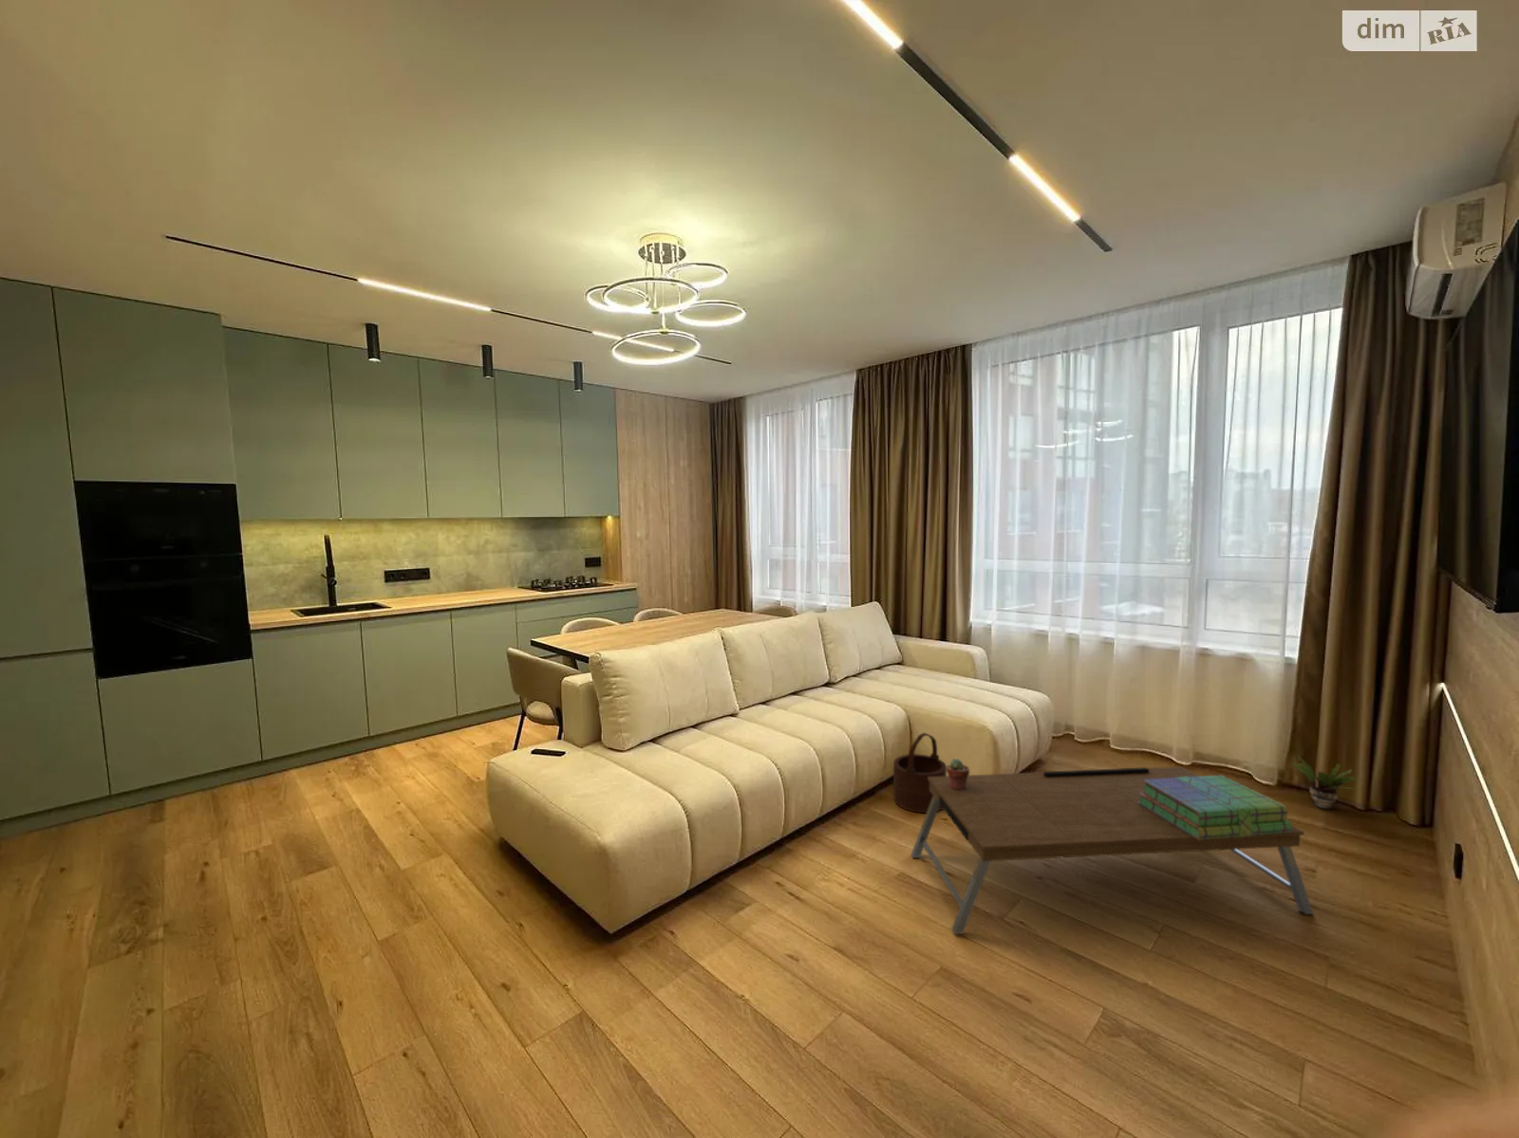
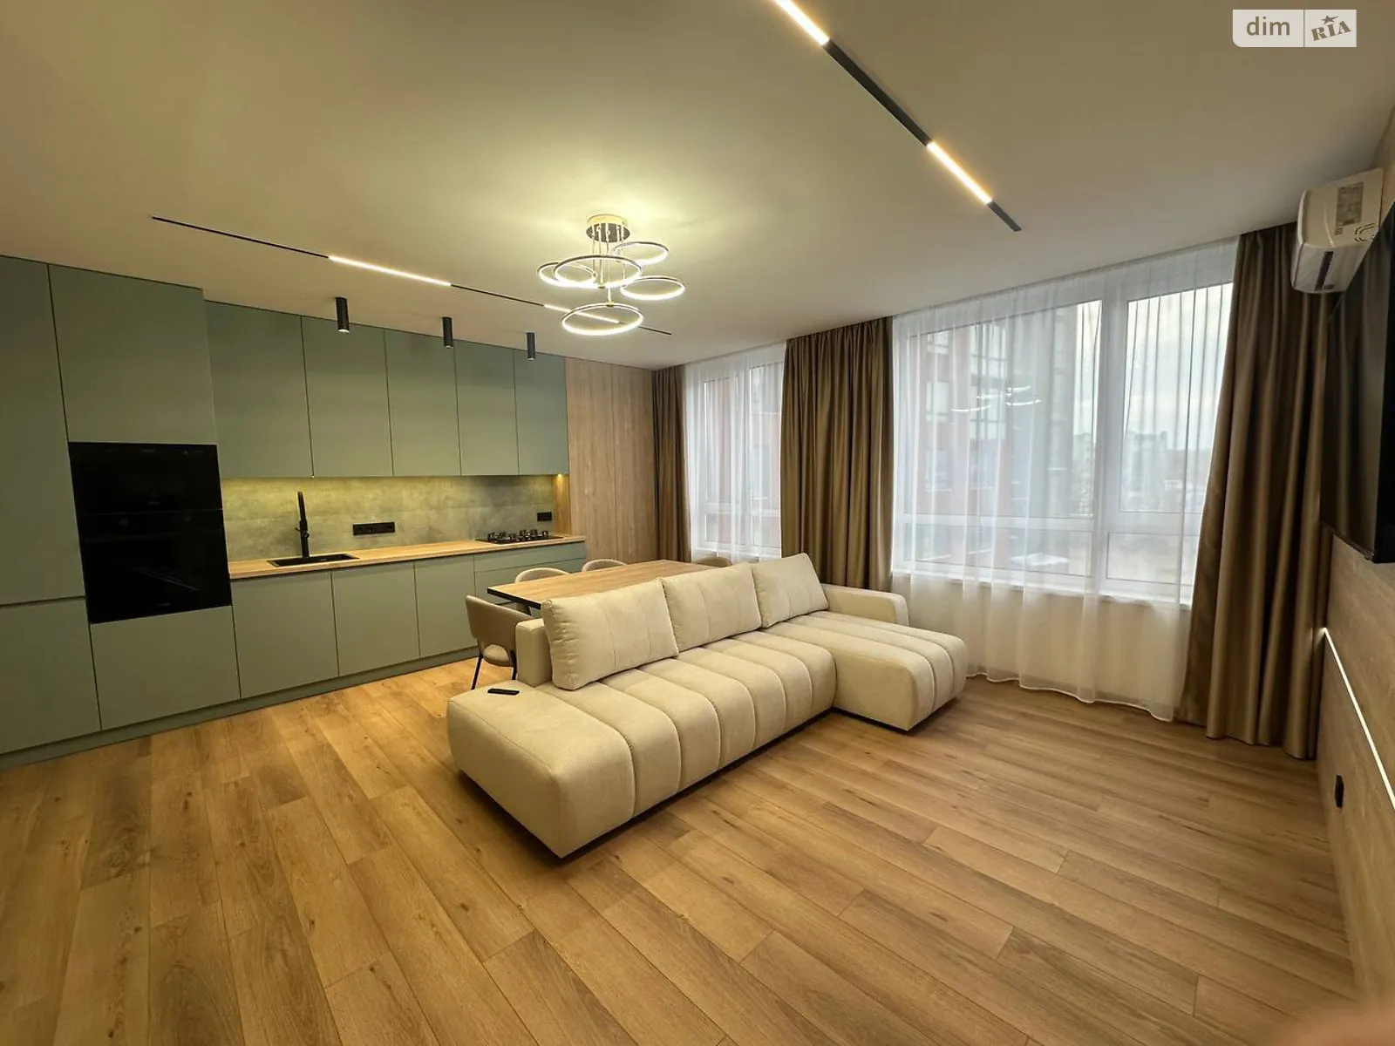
- wooden bucket (919, 767)
- potted succulent (957, 769)
- coffee table (1094, 839)
- stack of books (1210, 800)
- potted plant (1323, 784)
